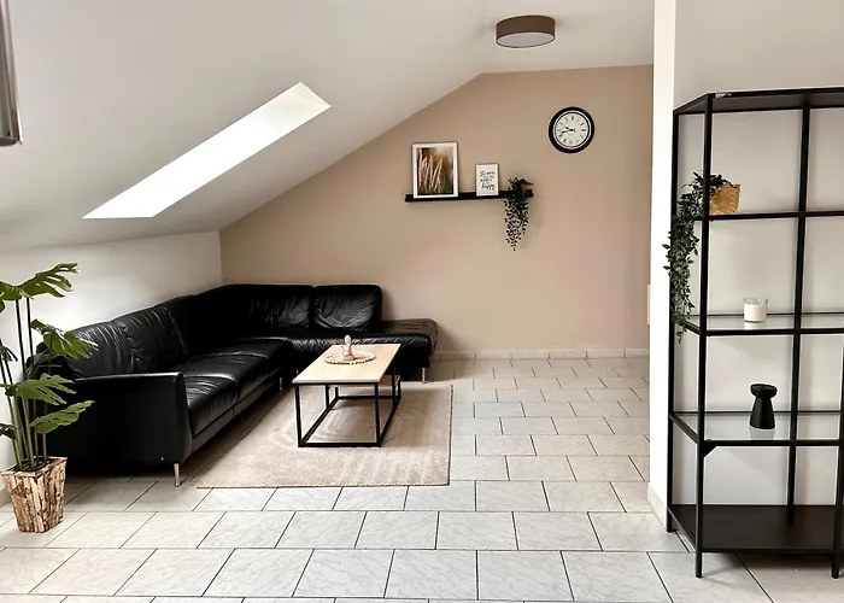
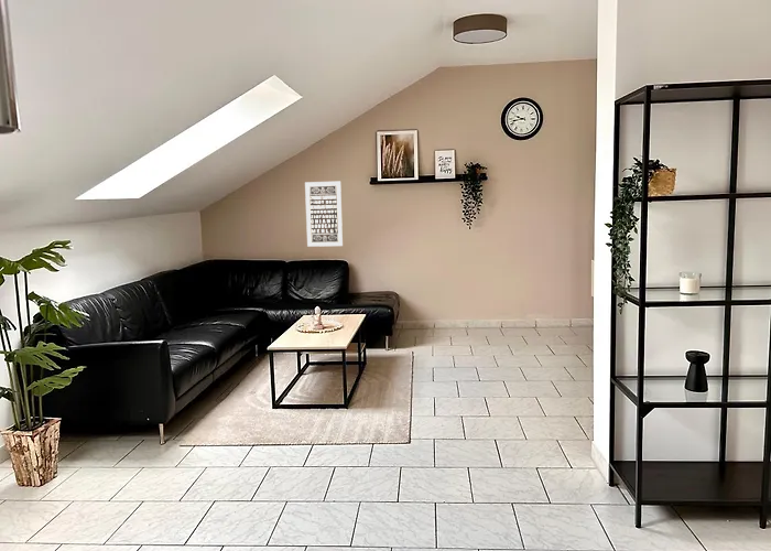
+ wall art (324, 214)
